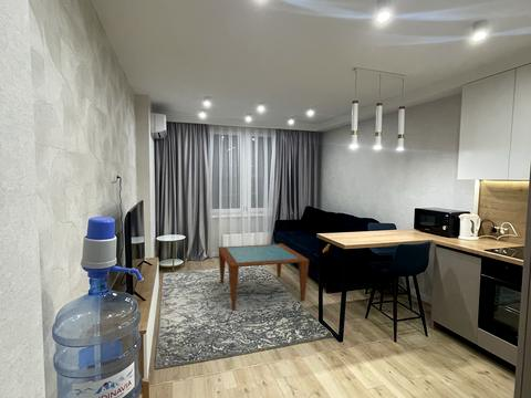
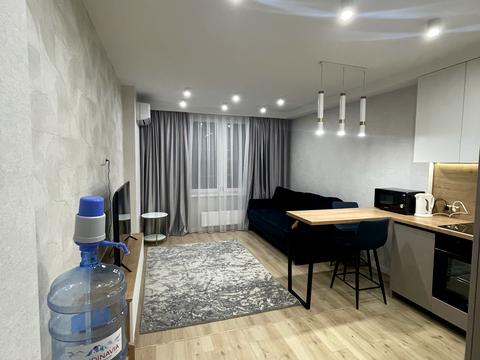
- coffee table (259, 264)
